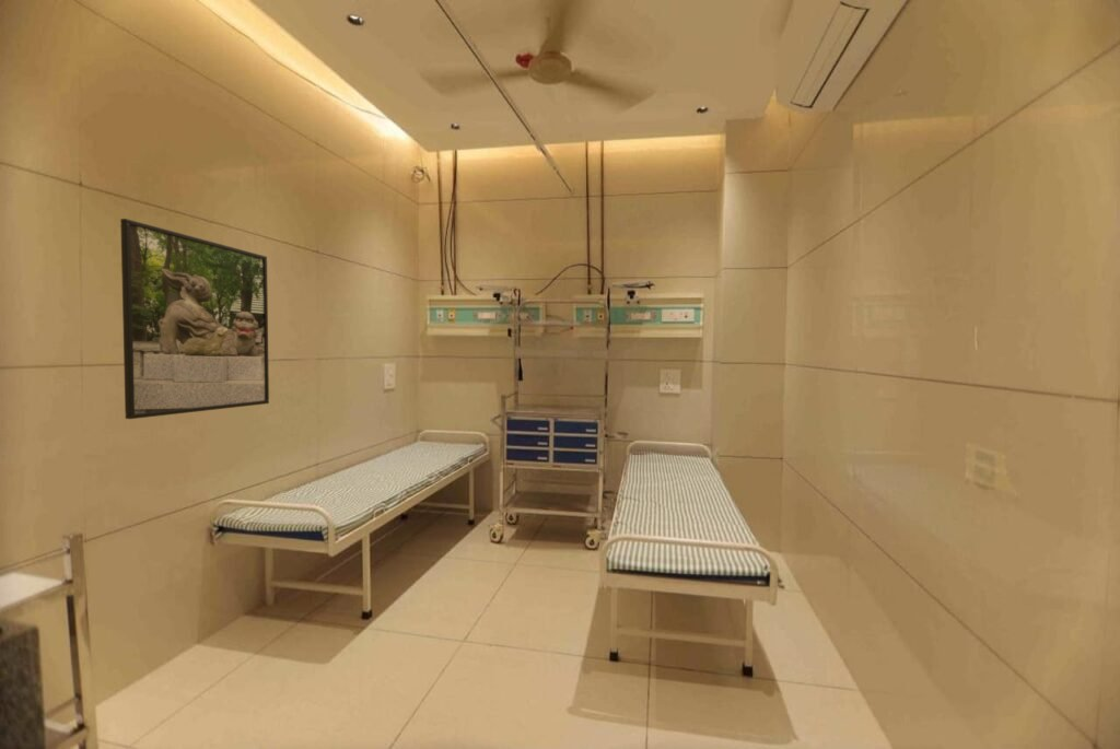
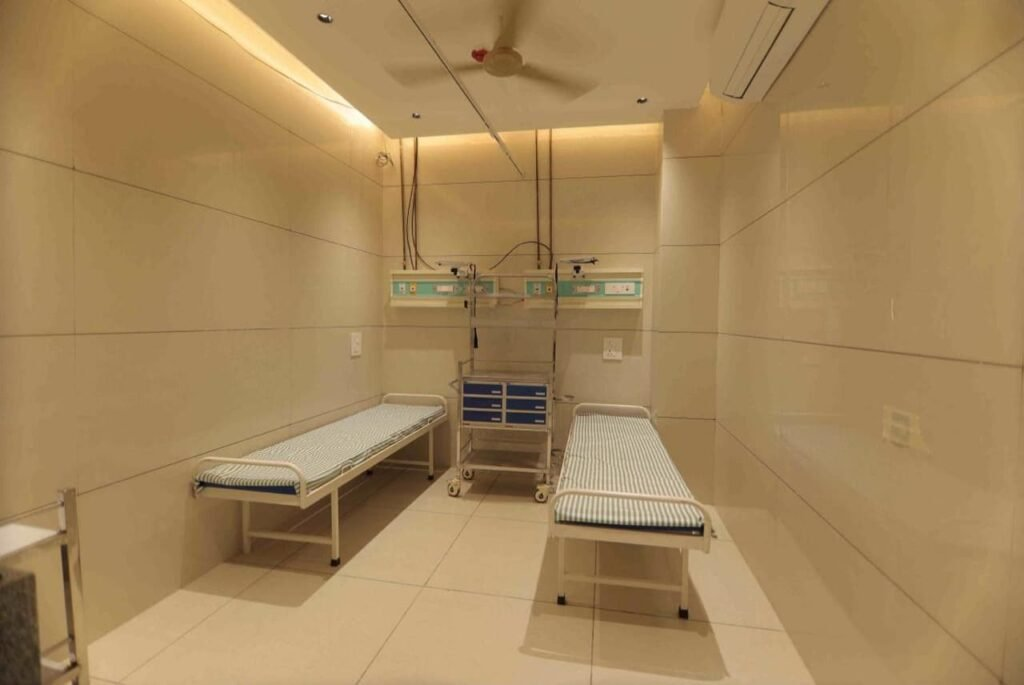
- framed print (206, 325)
